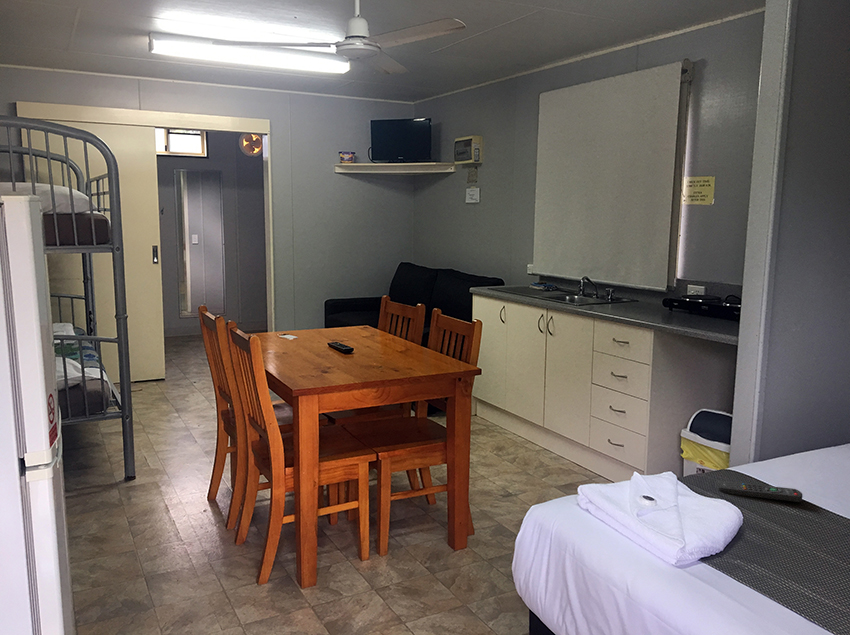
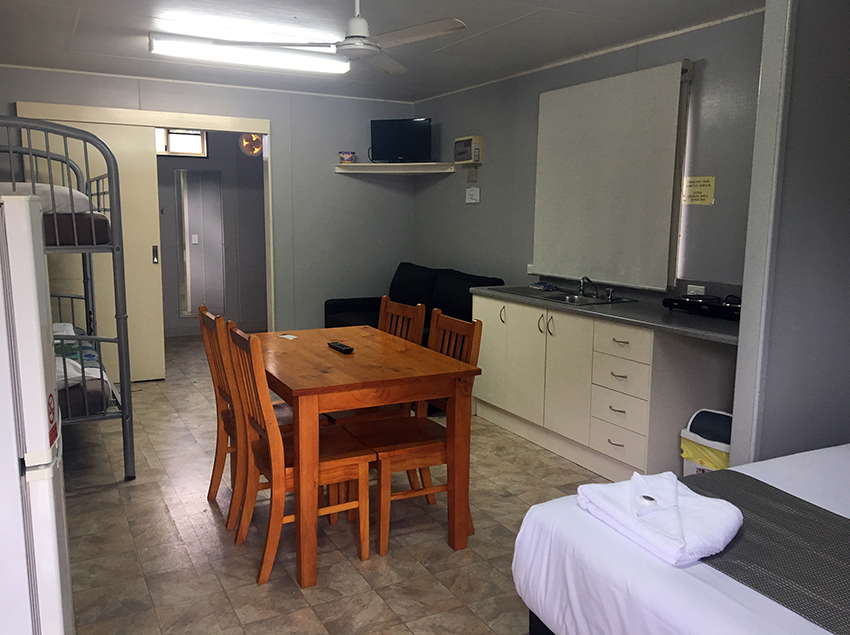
- remote control (757, 490)
